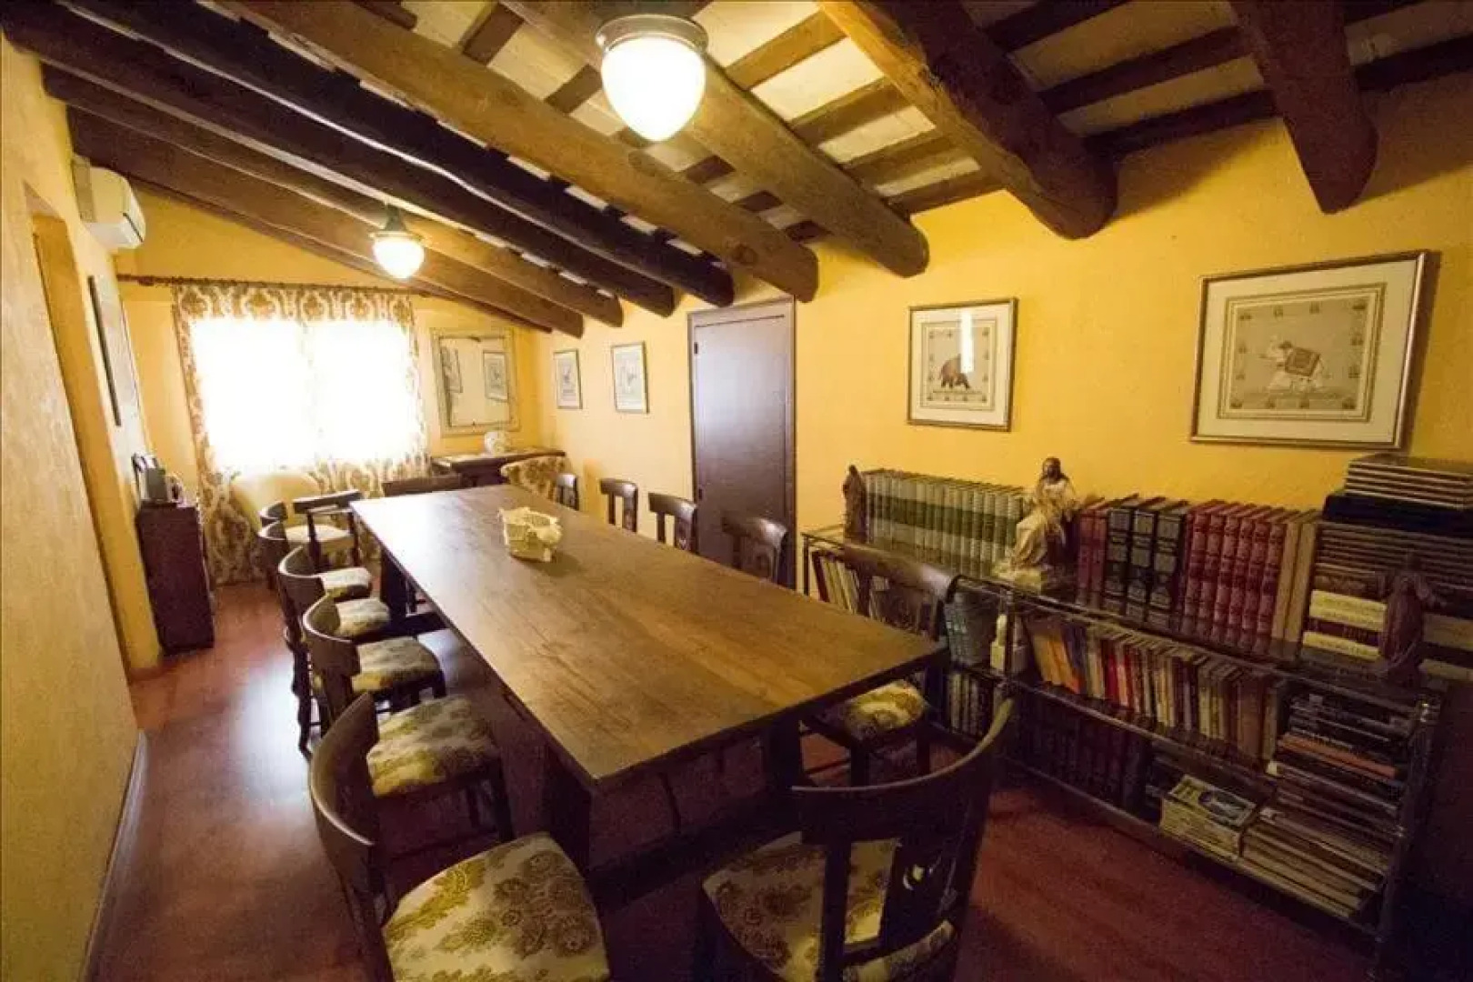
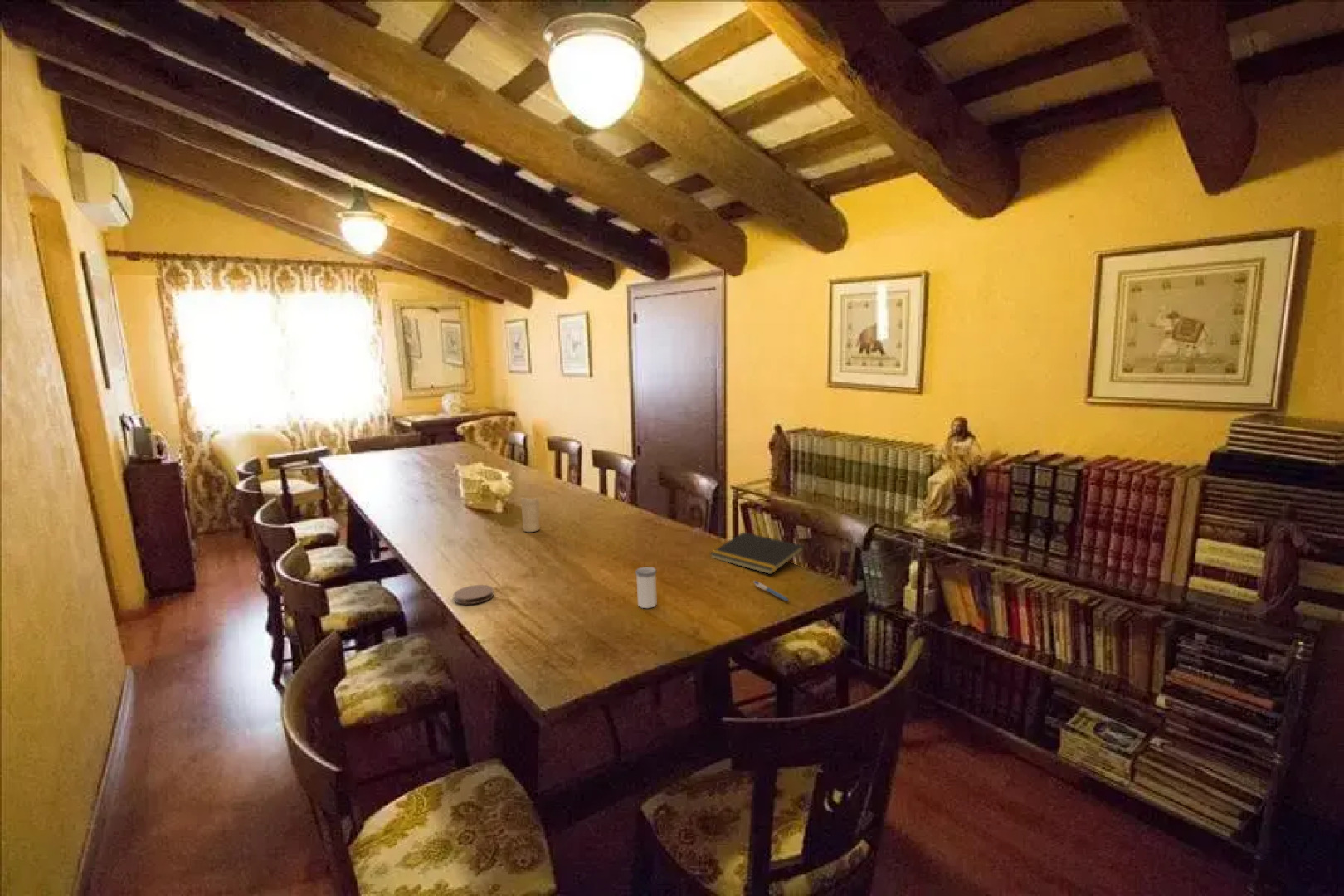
+ salt shaker (646, 587)
+ candle (531, 513)
+ pen (770, 591)
+ notepad (756, 551)
+ coaster (474, 594)
